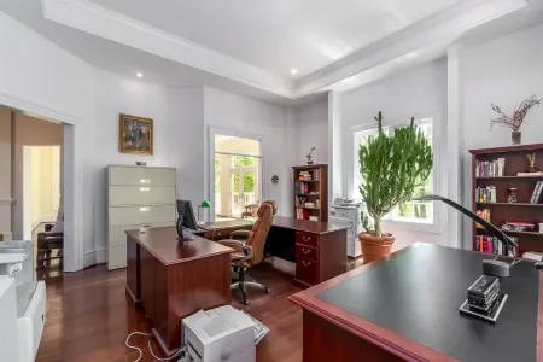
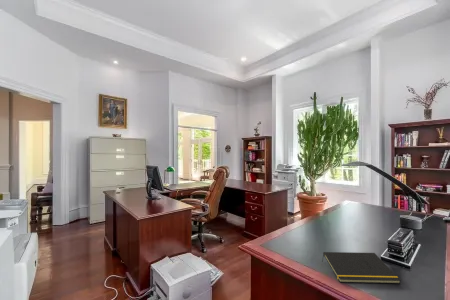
+ notepad (358, 266)
